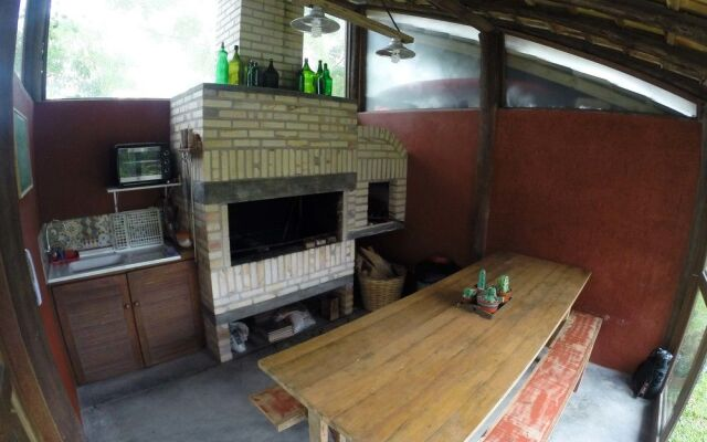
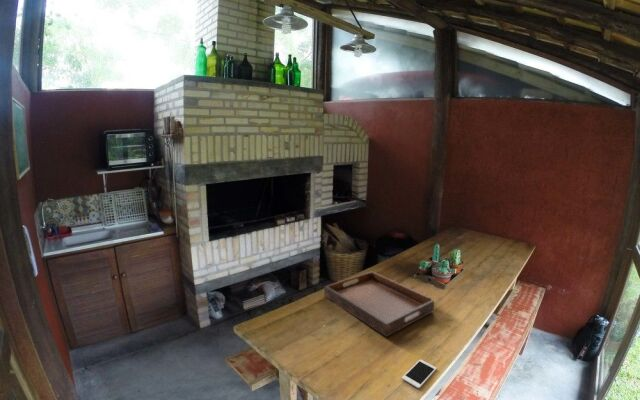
+ cell phone (419, 373)
+ serving tray (377, 298)
